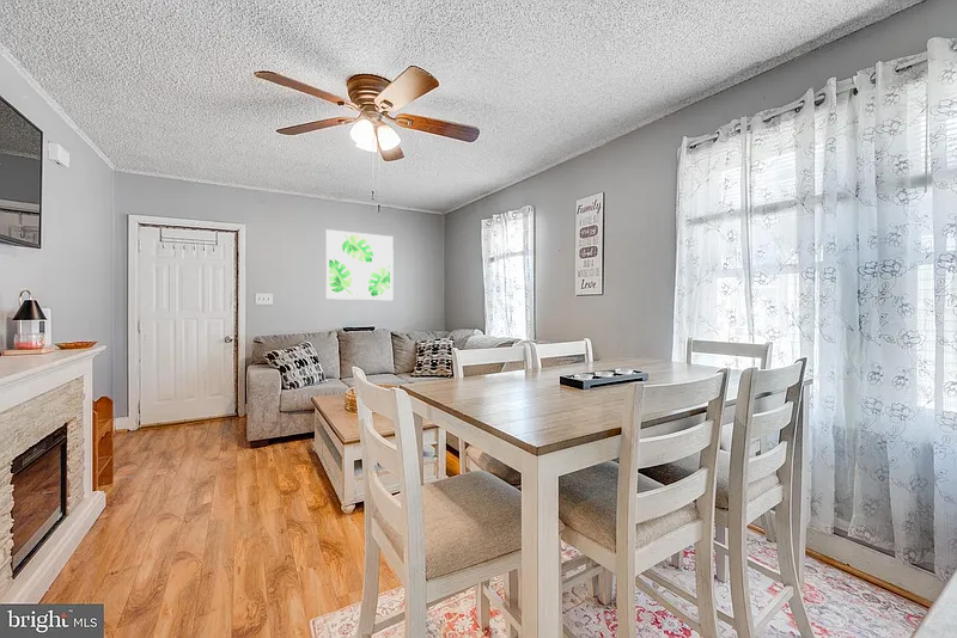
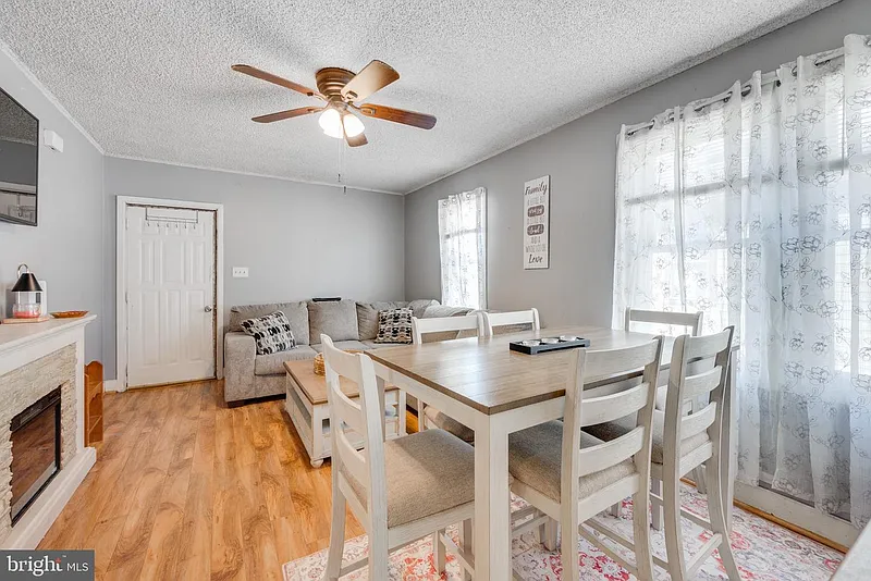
- wall art (360, 266)
